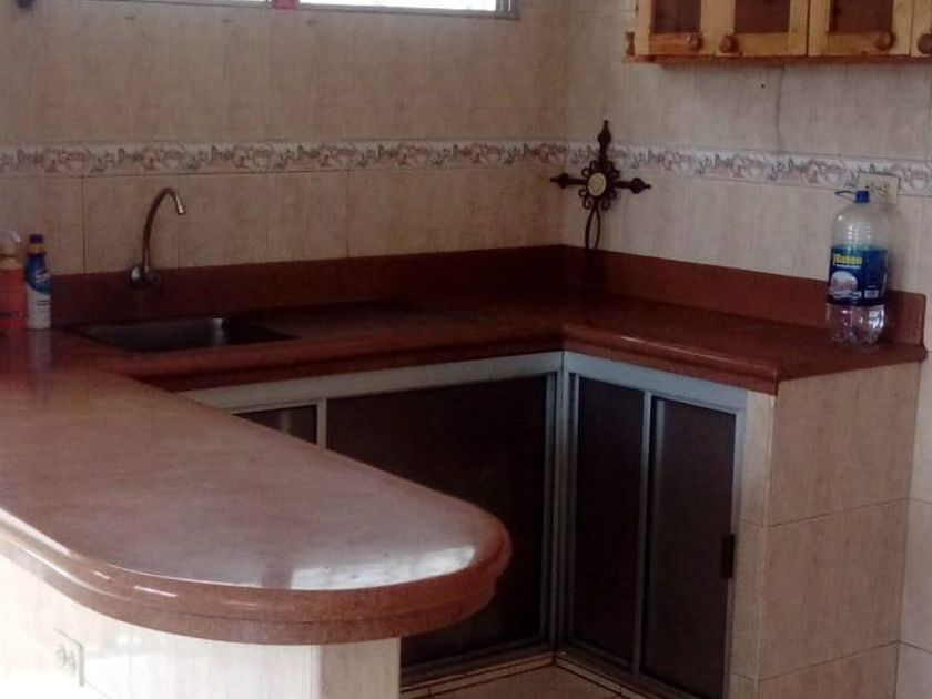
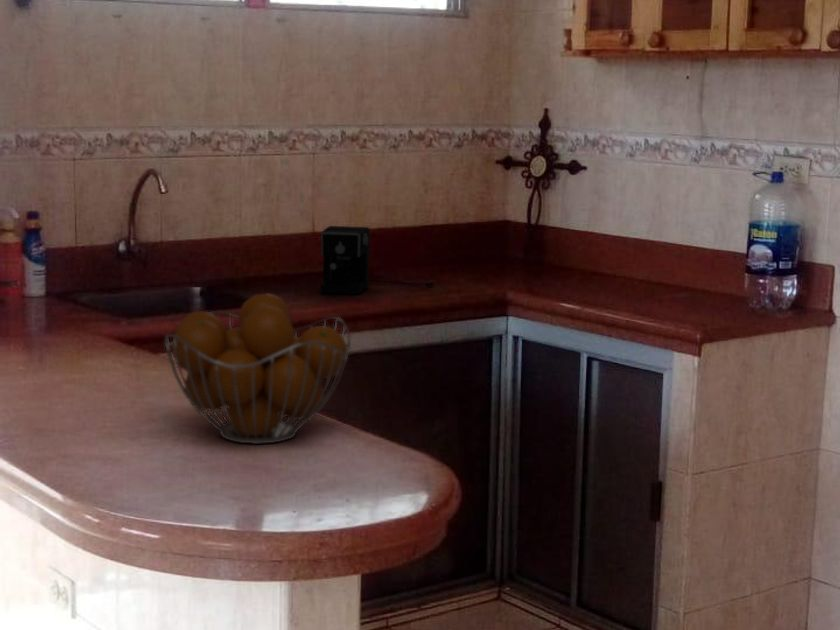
+ coffee maker (368, 259)
+ fruit basket (258, 366)
